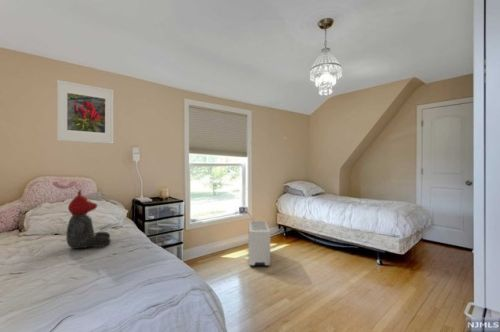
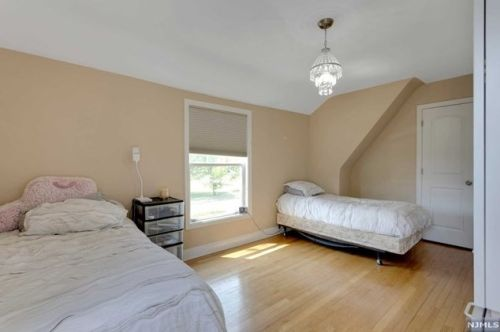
- teddy bear (89, 217)
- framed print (86, 113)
- air purifier (258, 242)
